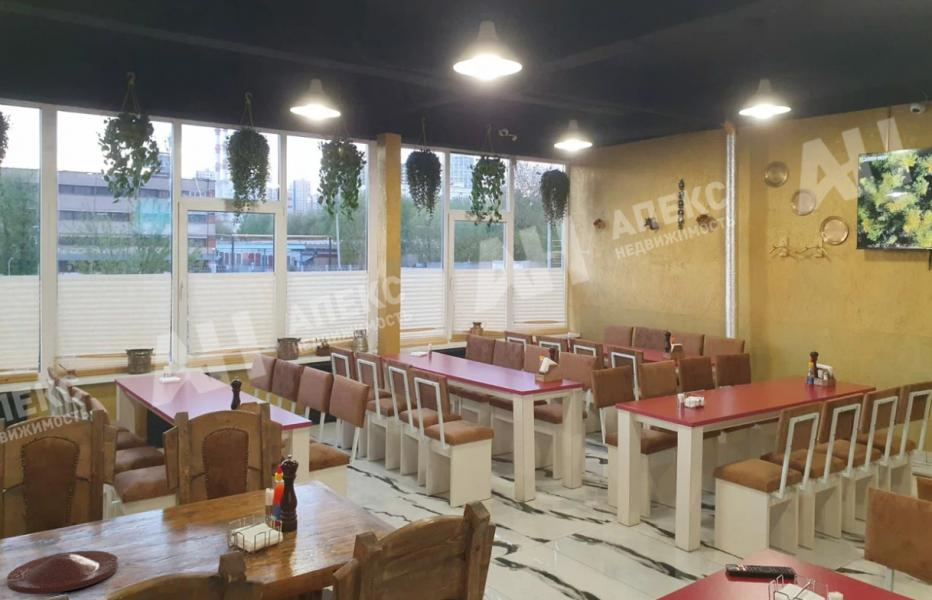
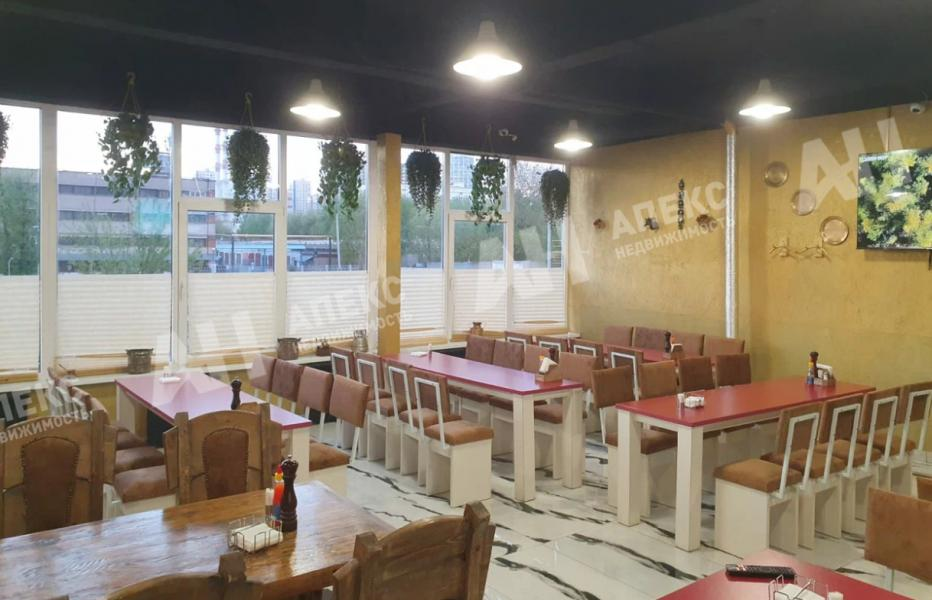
- plate (64, 564)
